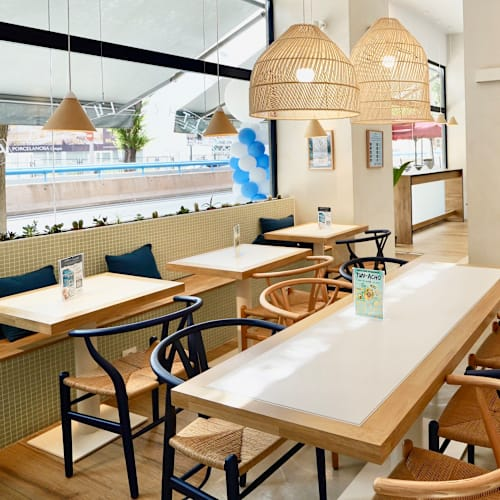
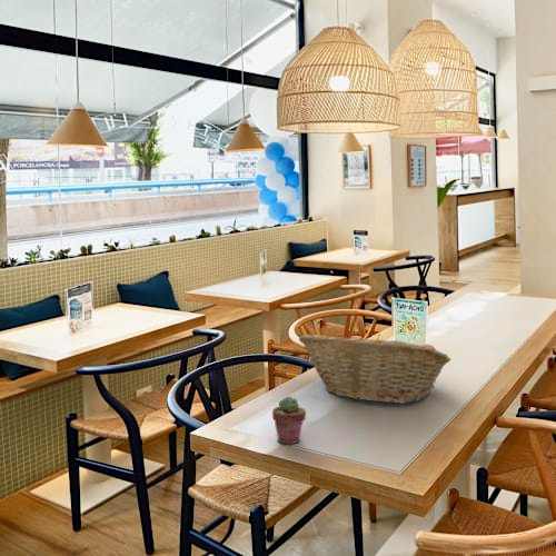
+ potted succulent (288, 418)
+ fruit basket (371, 360)
